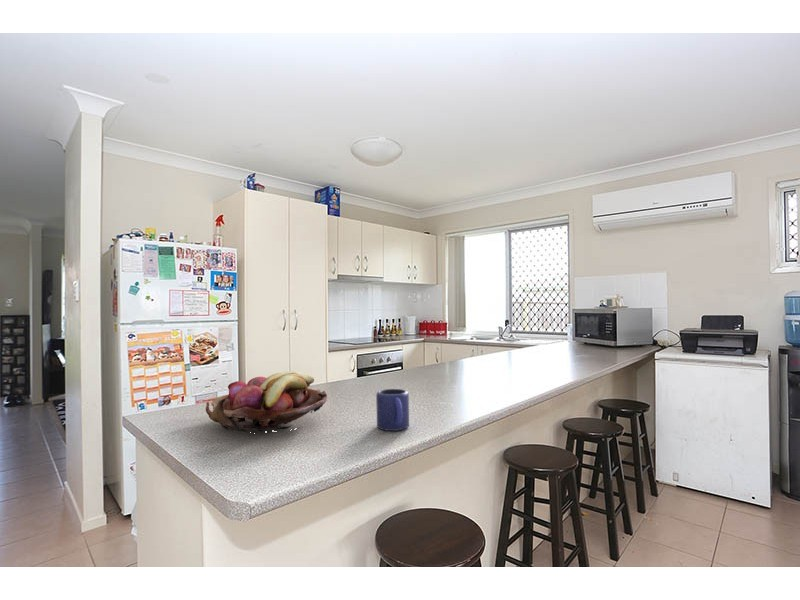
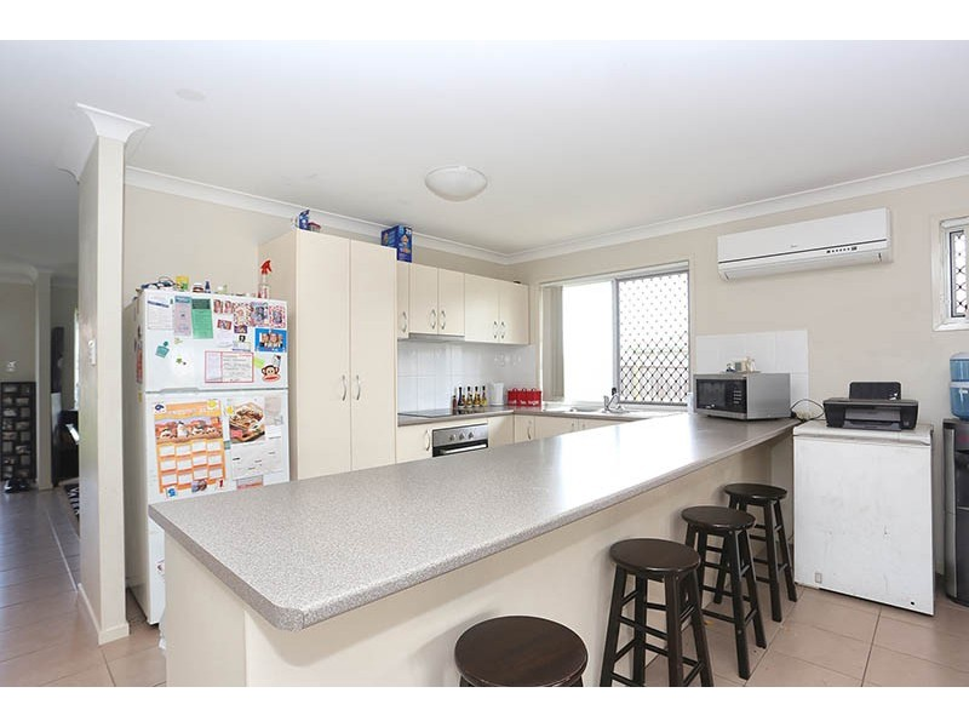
- fruit basket (269, 398)
- mug (394, 410)
